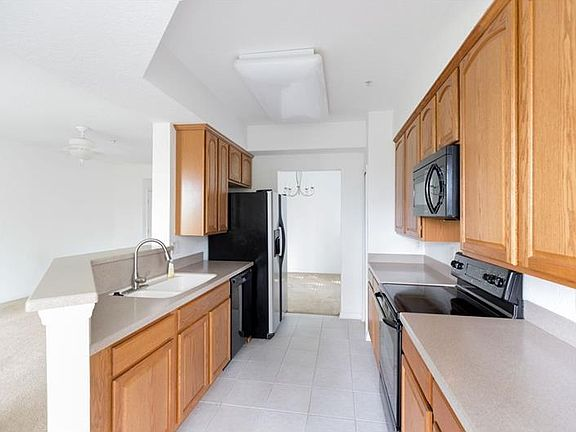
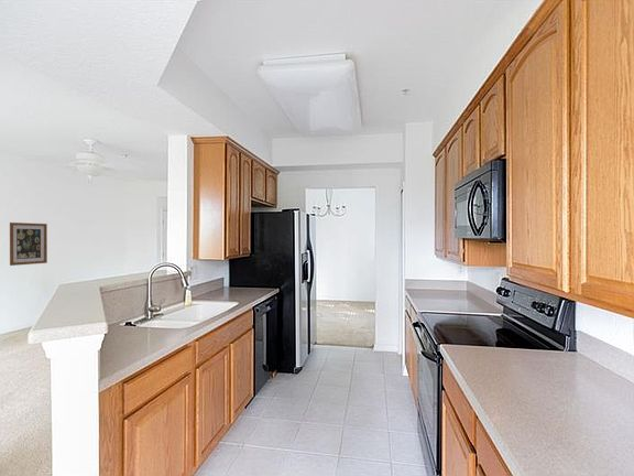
+ wall art (29, 244)
